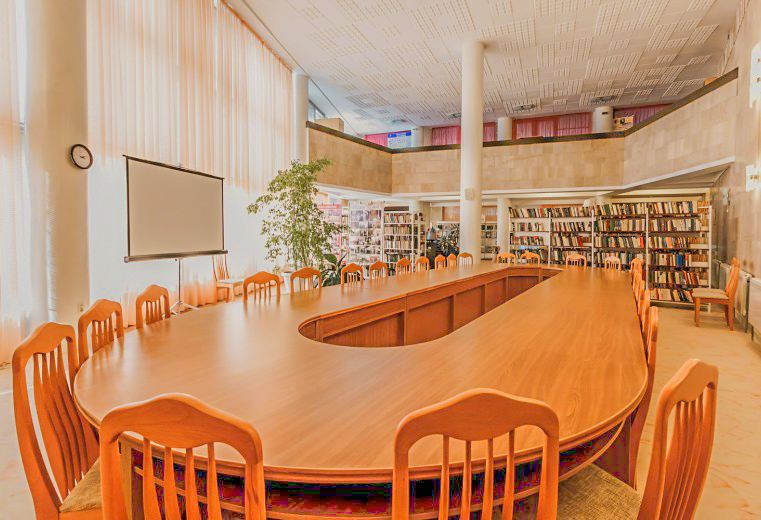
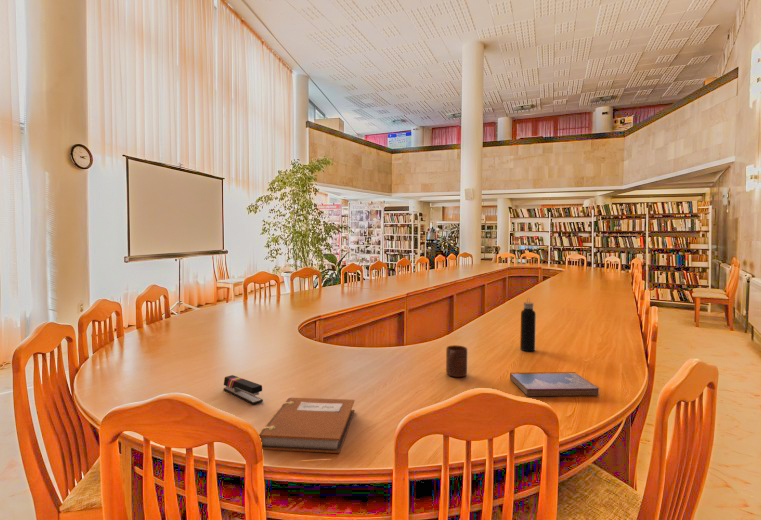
+ water bottle (528, 323)
+ stapler (242, 387)
+ notebook (310, 420)
+ cup (456, 362)
+ hardcover book (552, 383)
